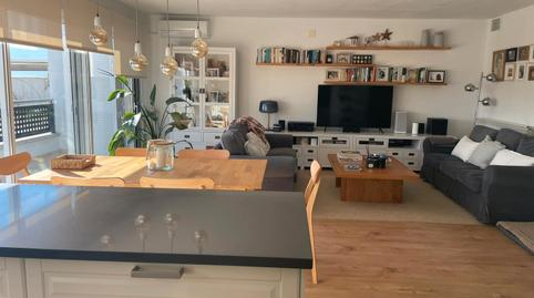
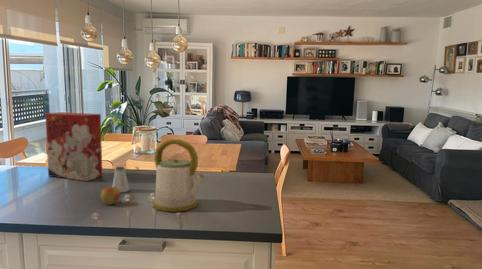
+ saltshaker (120, 178)
+ apple (110, 193)
+ cereal box (74, 145)
+ kettle (179, 172)
